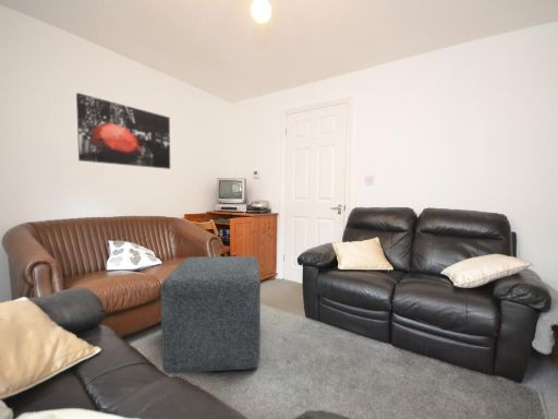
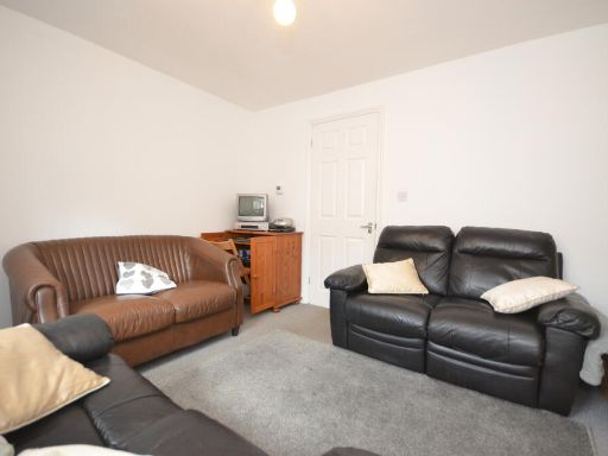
- wall art (130, 135)
- ottoman (217, 306)
